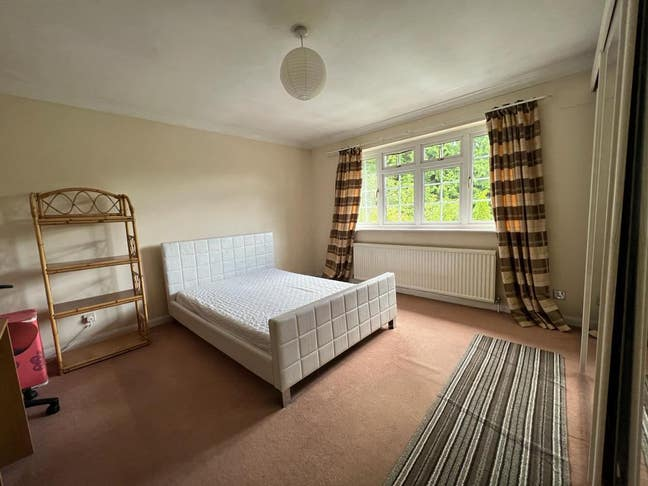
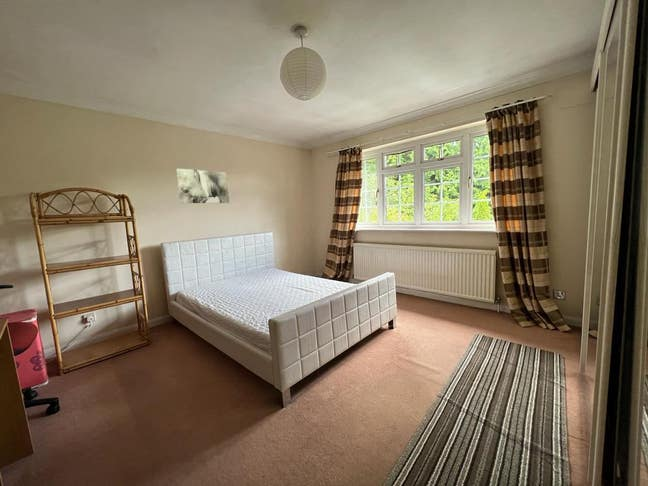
+ wall art (204, 187)
